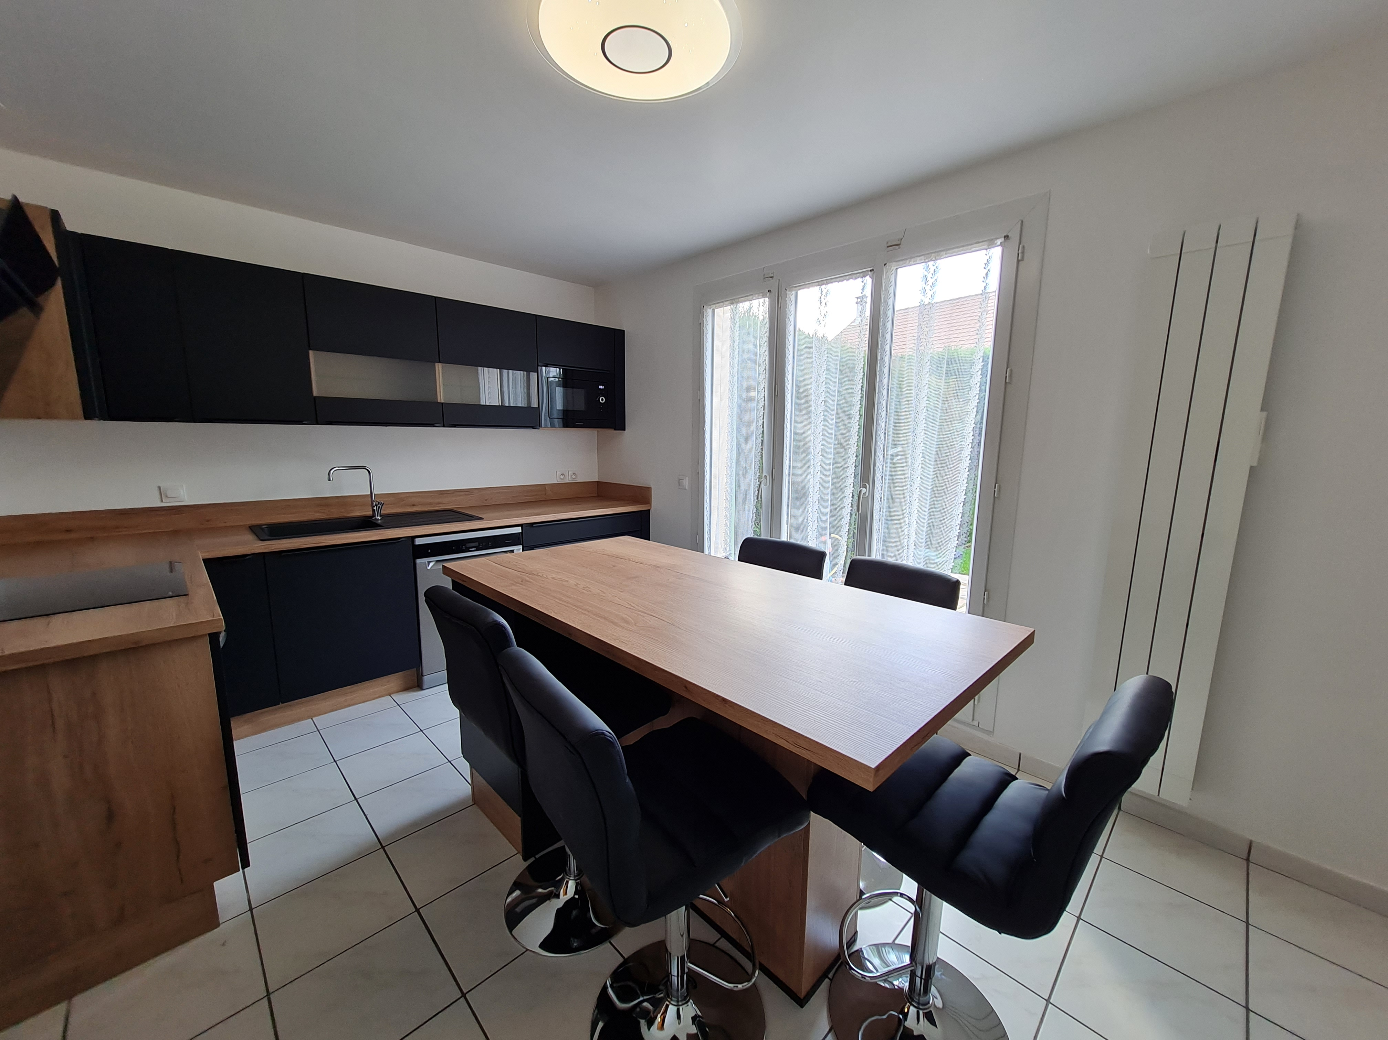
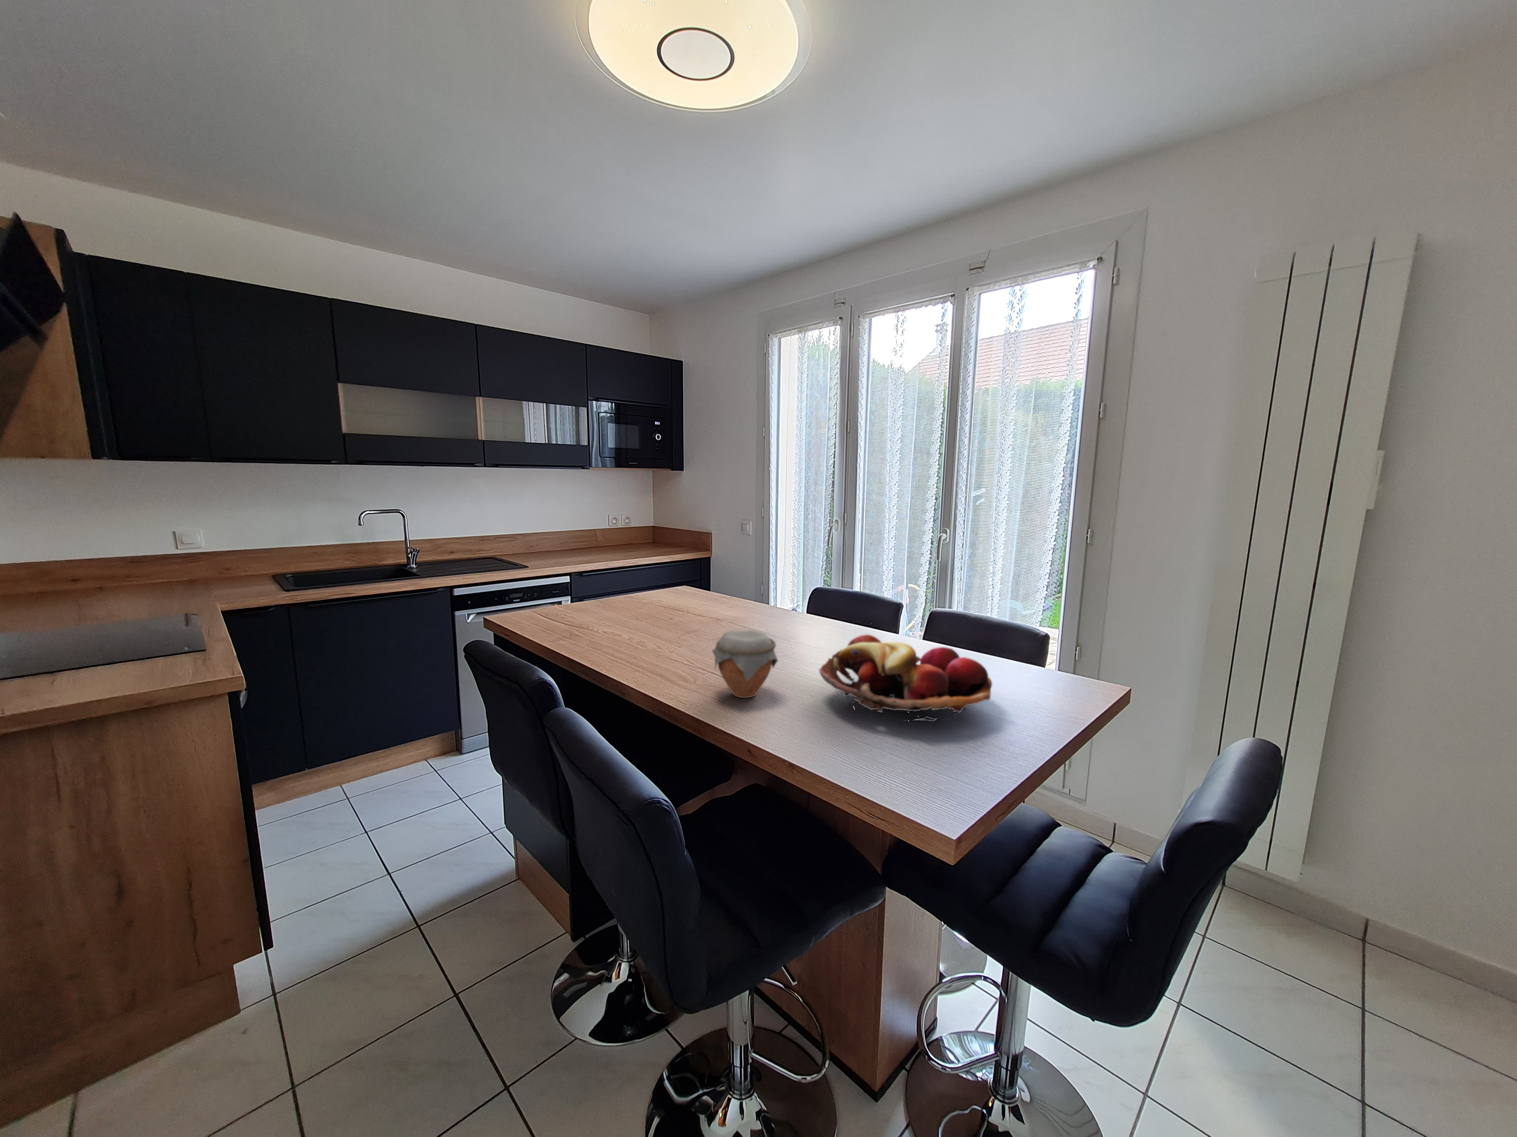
+ fruit basket (904, 674)
+ jar (745, 664)
